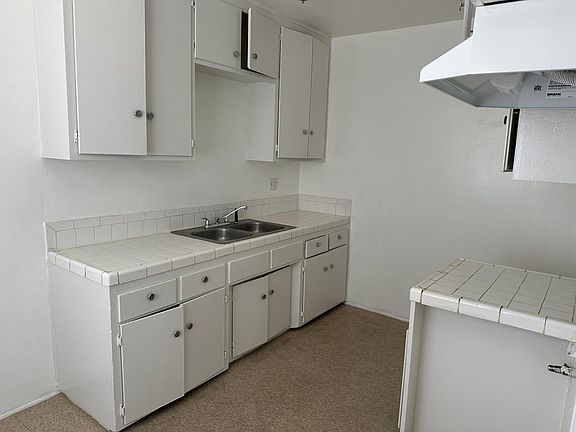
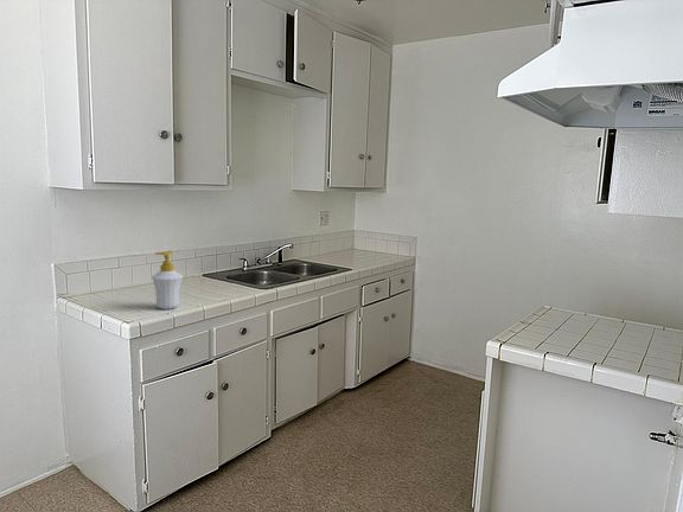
+ soap bottle (167, 279)
